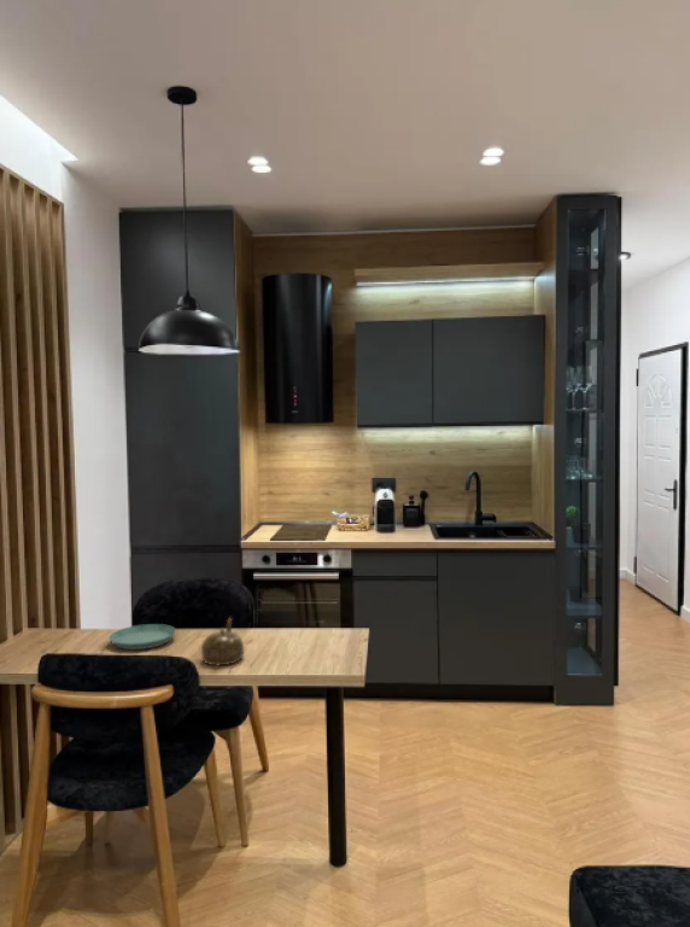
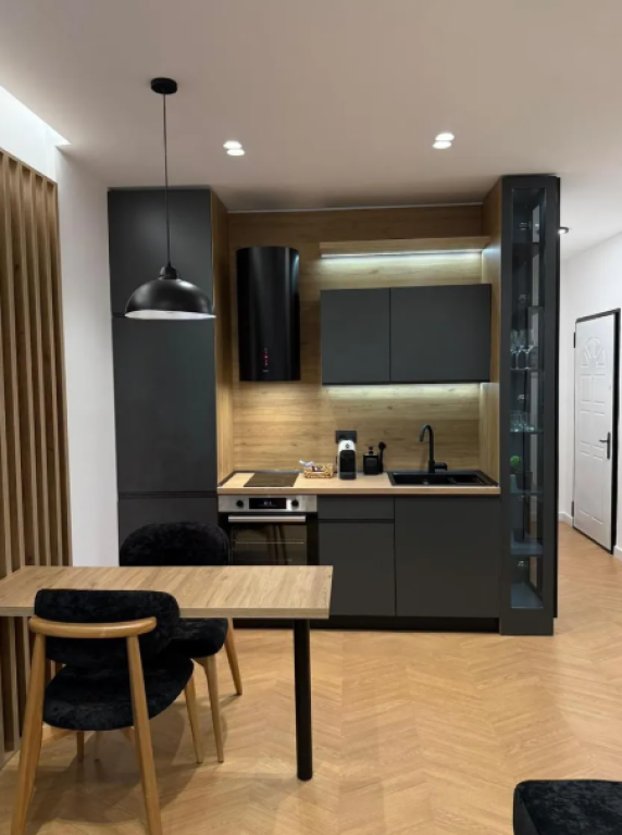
- teapot (223, 642)
- saucer (142, 637)
